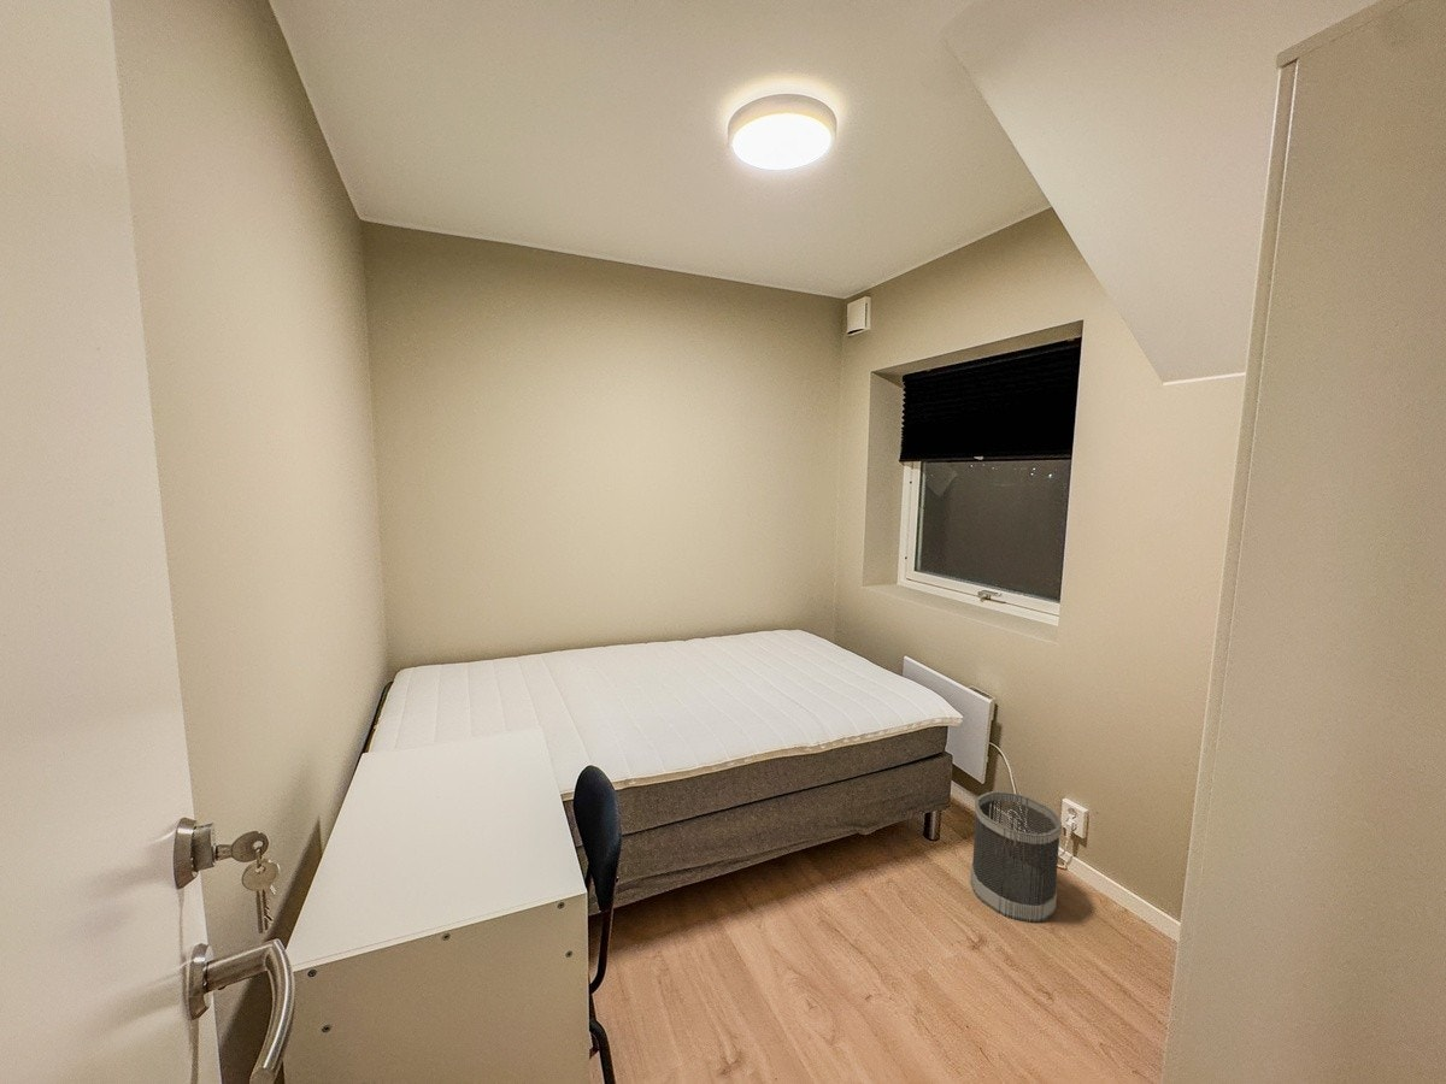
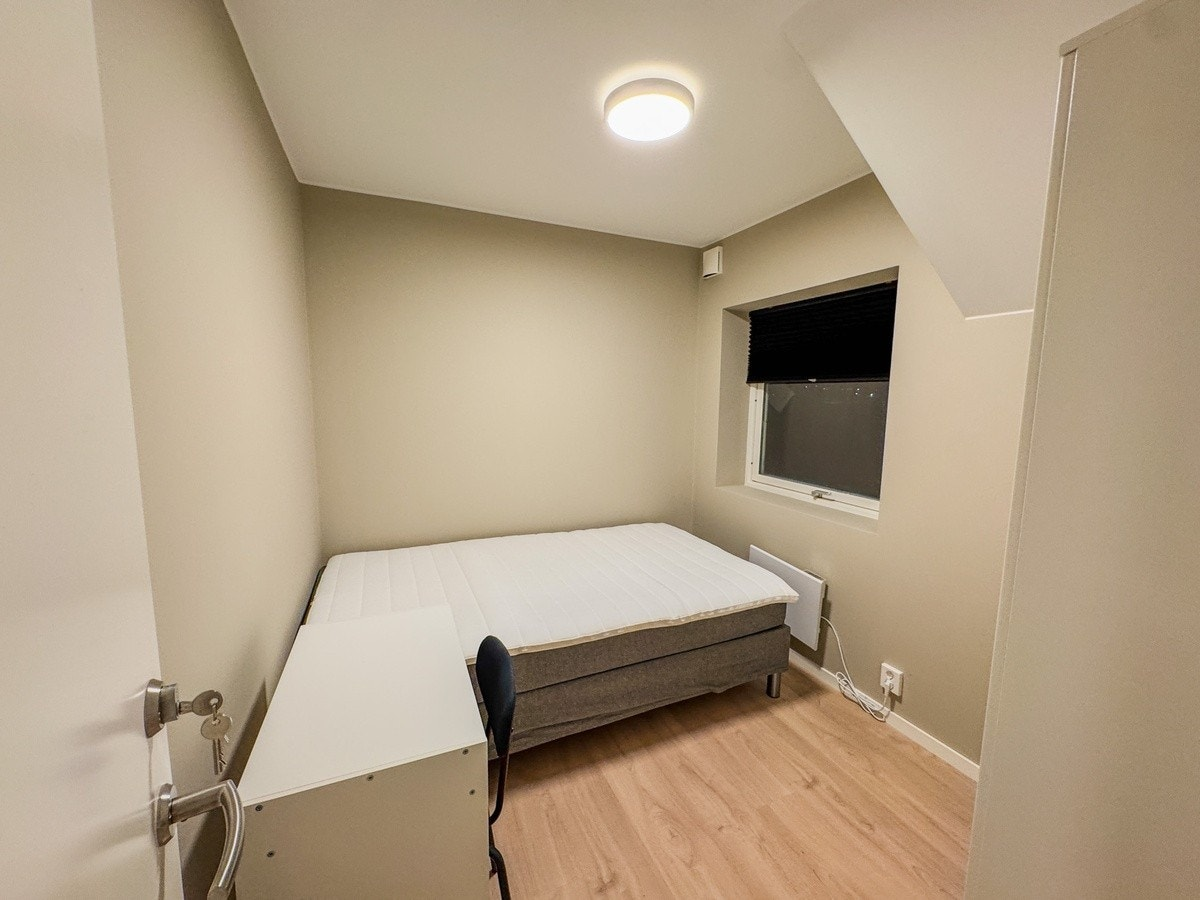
- wastebasket (1013, 853)
